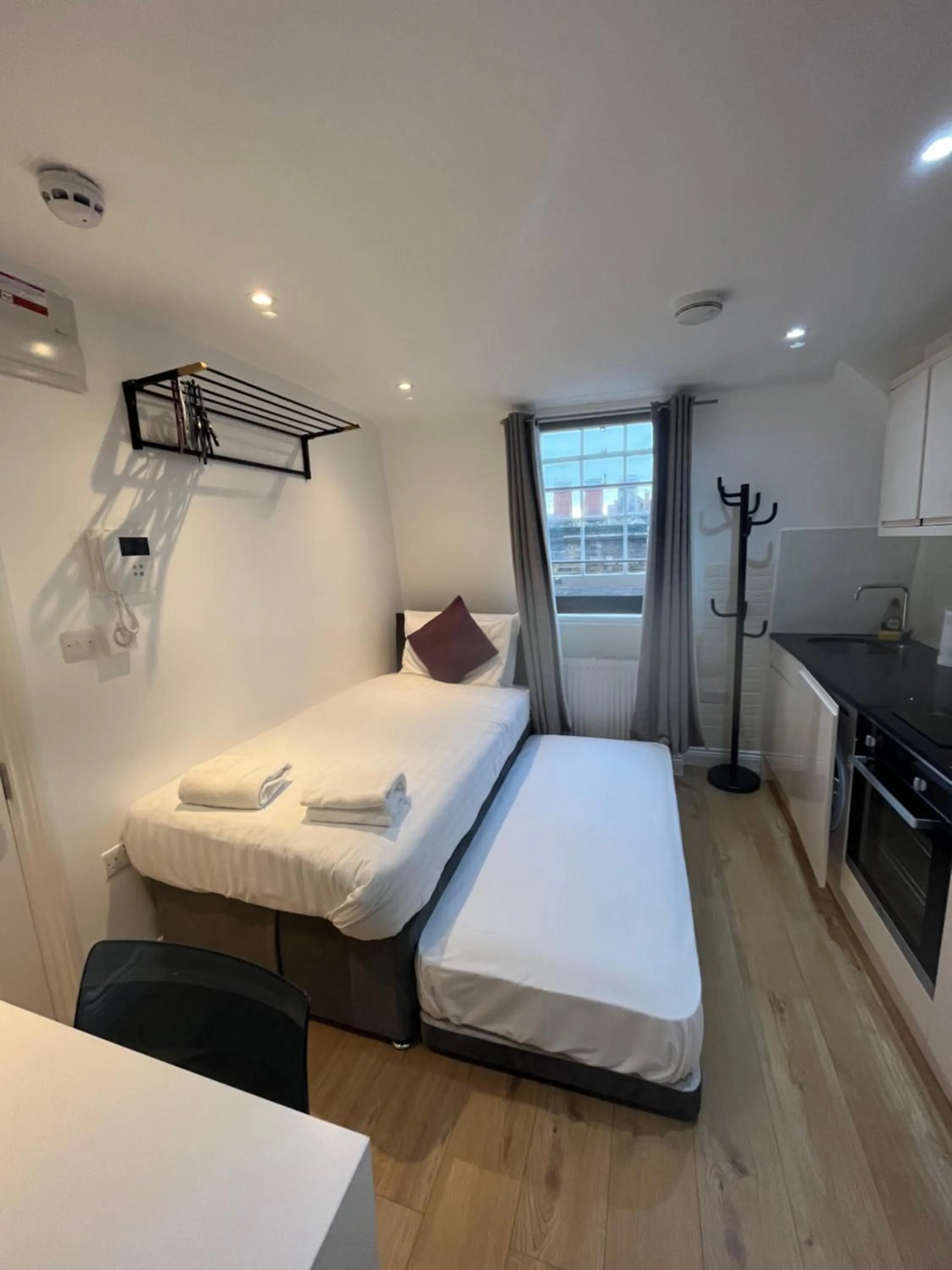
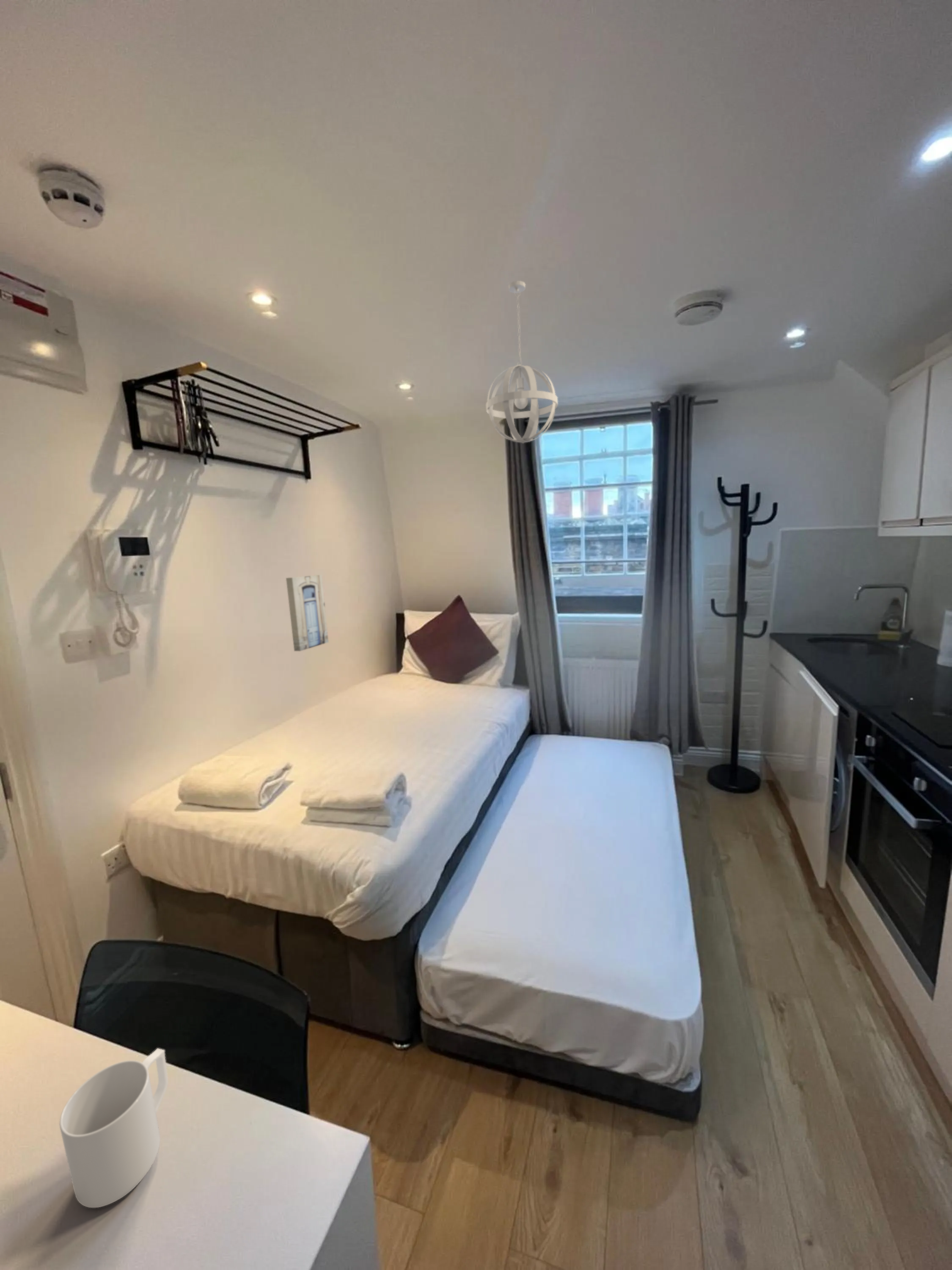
+ wall art (308, 612)
+ mug (125, 1119)
+ pendant light (520, 366)
